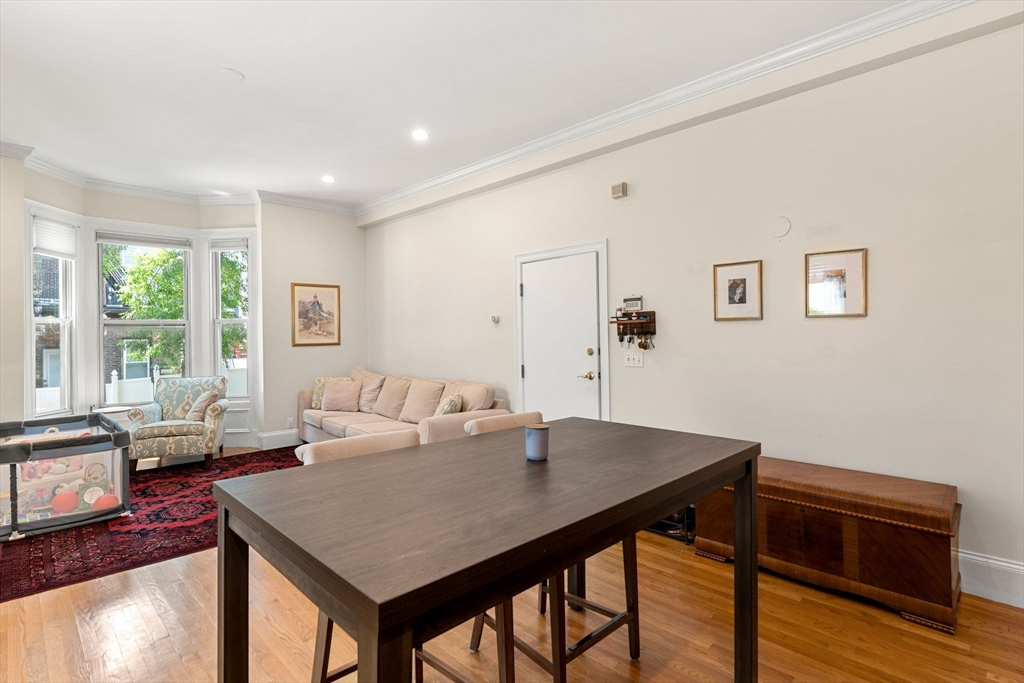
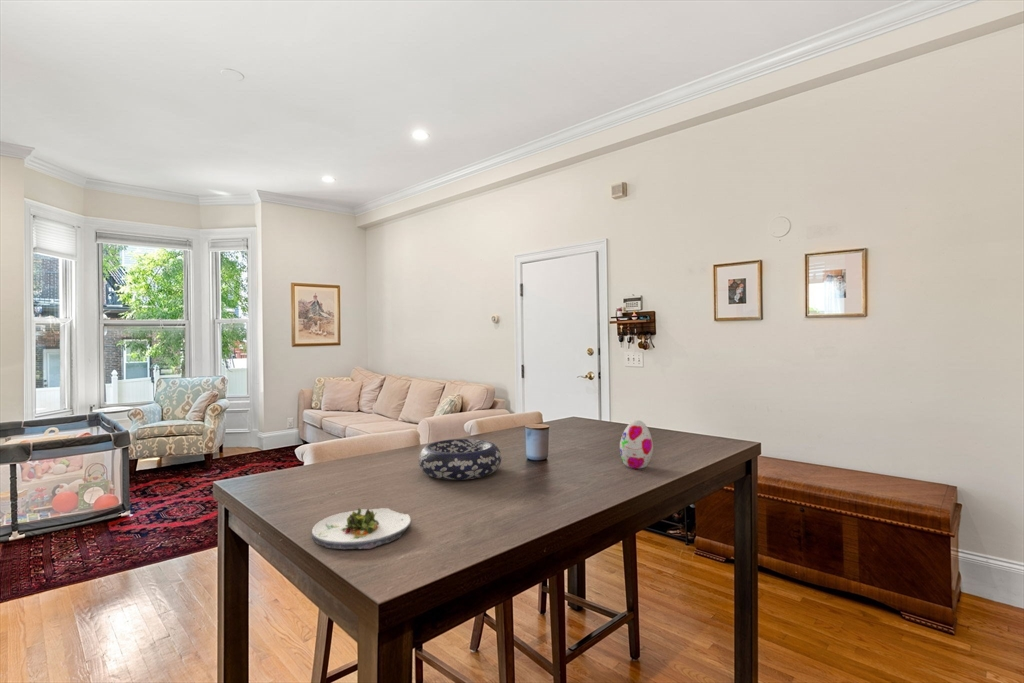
+ salad plate (361, 520)
+ decorative egg (636, 443)
+ decorative bowl (460, 458)
